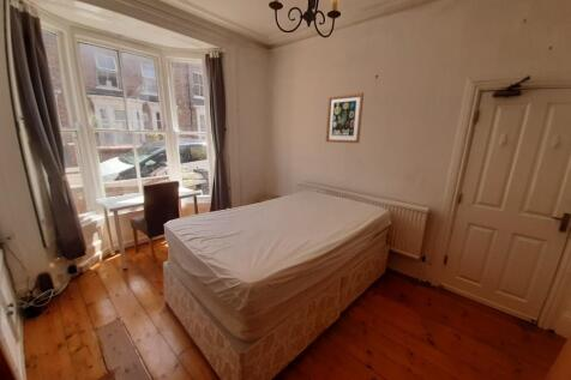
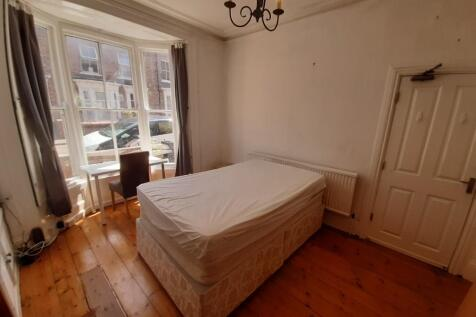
- wall art (343, 119)
